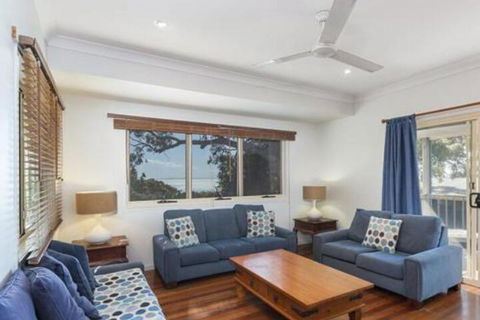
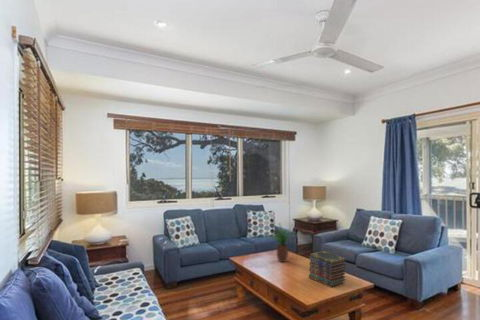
+ book stack (327, 268)
+ potted plant (281, 242)
